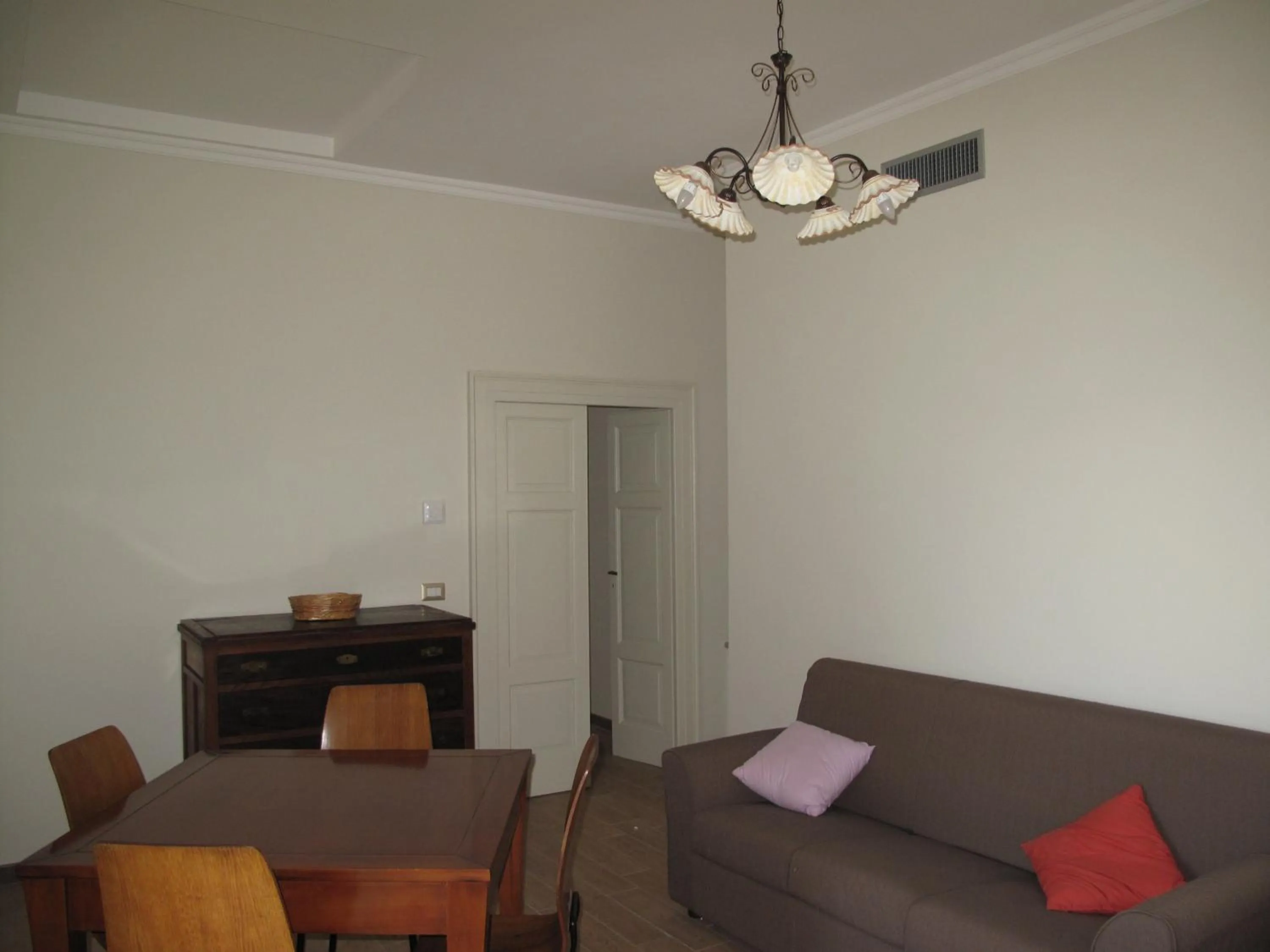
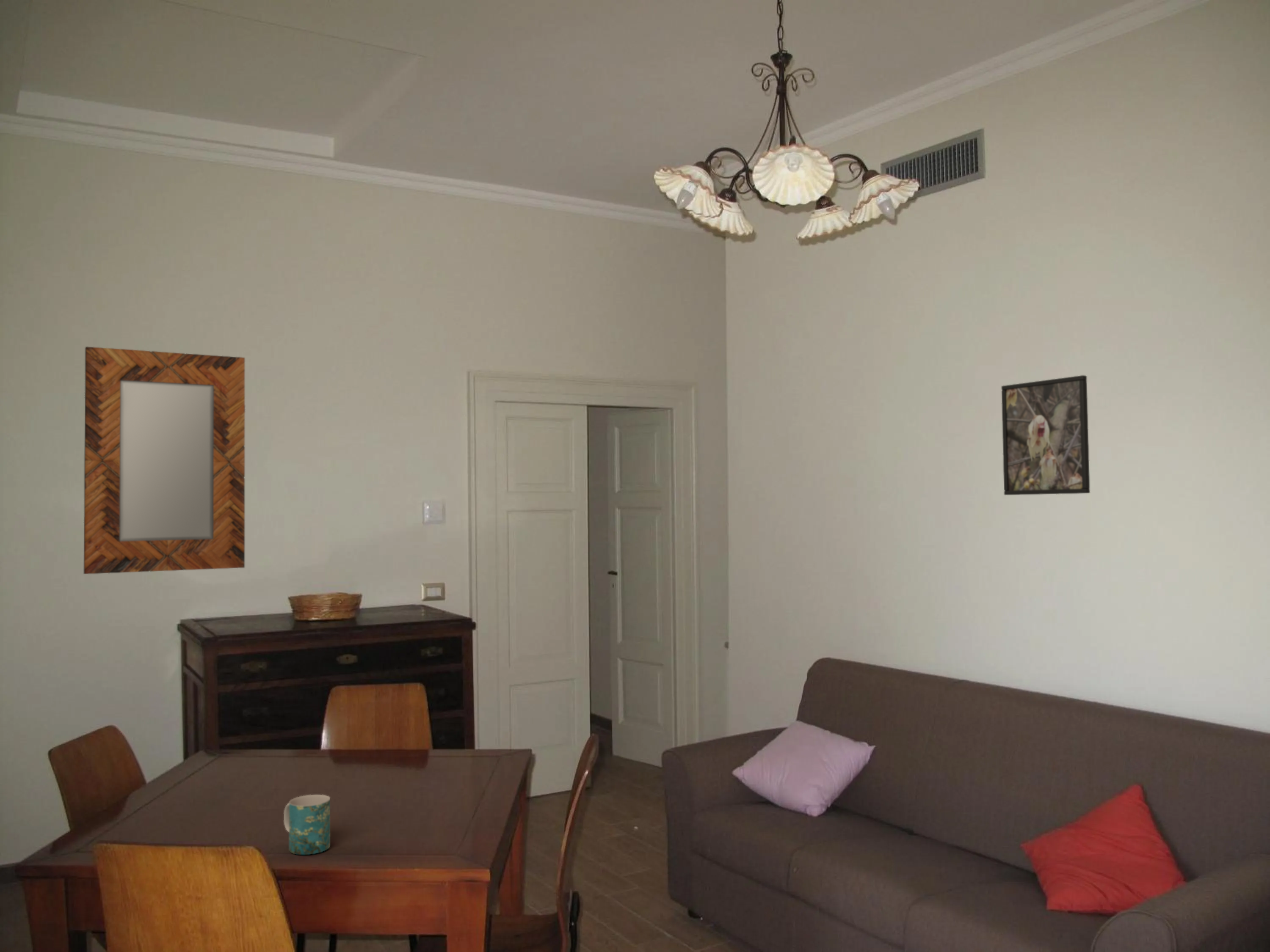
+ mug (304, 823)
+ home mirror (167, 461)
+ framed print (1044, 437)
